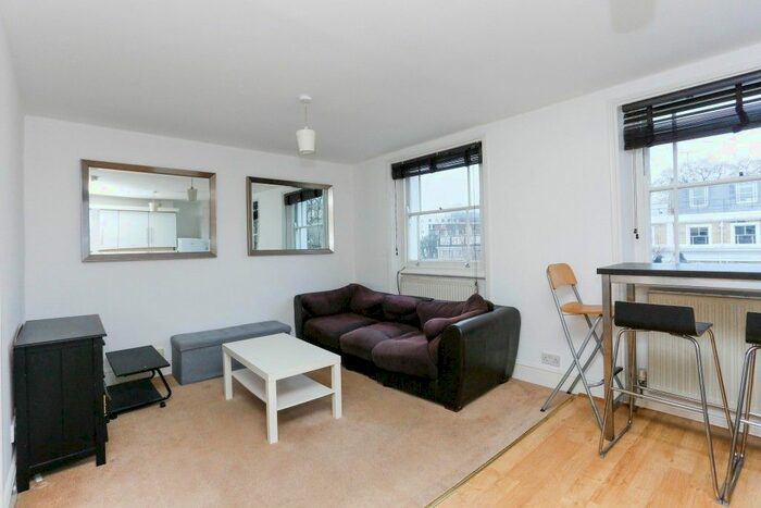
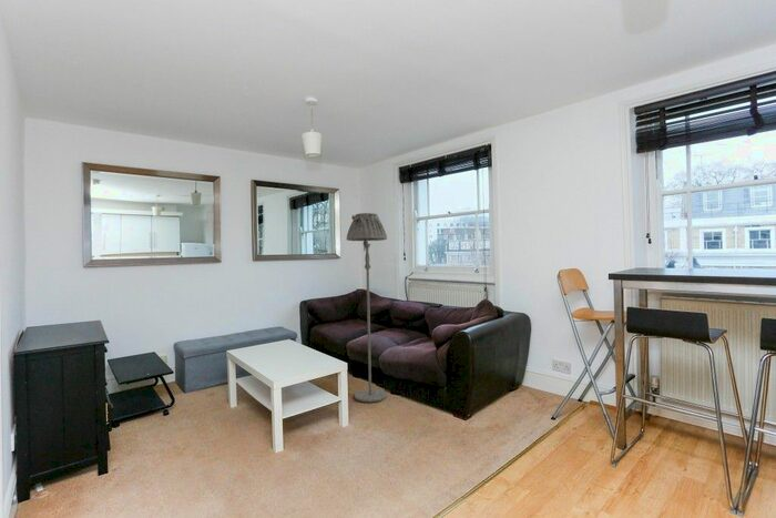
+ floor lamp (368, 305)
